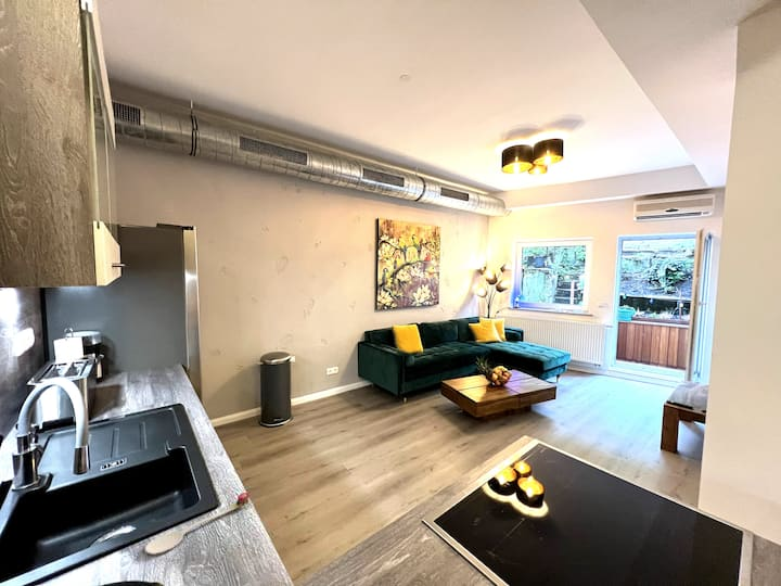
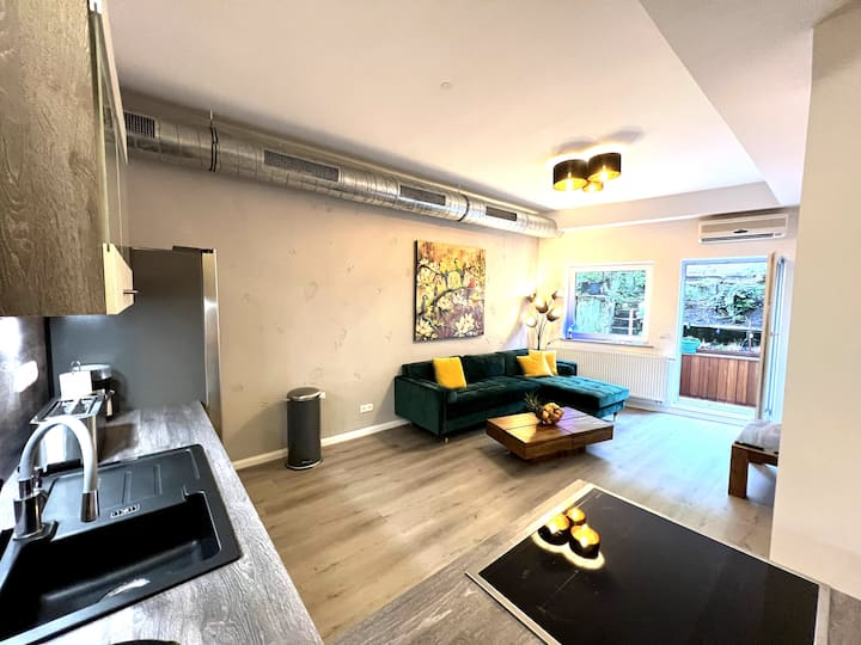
- spoon (203, 520)
